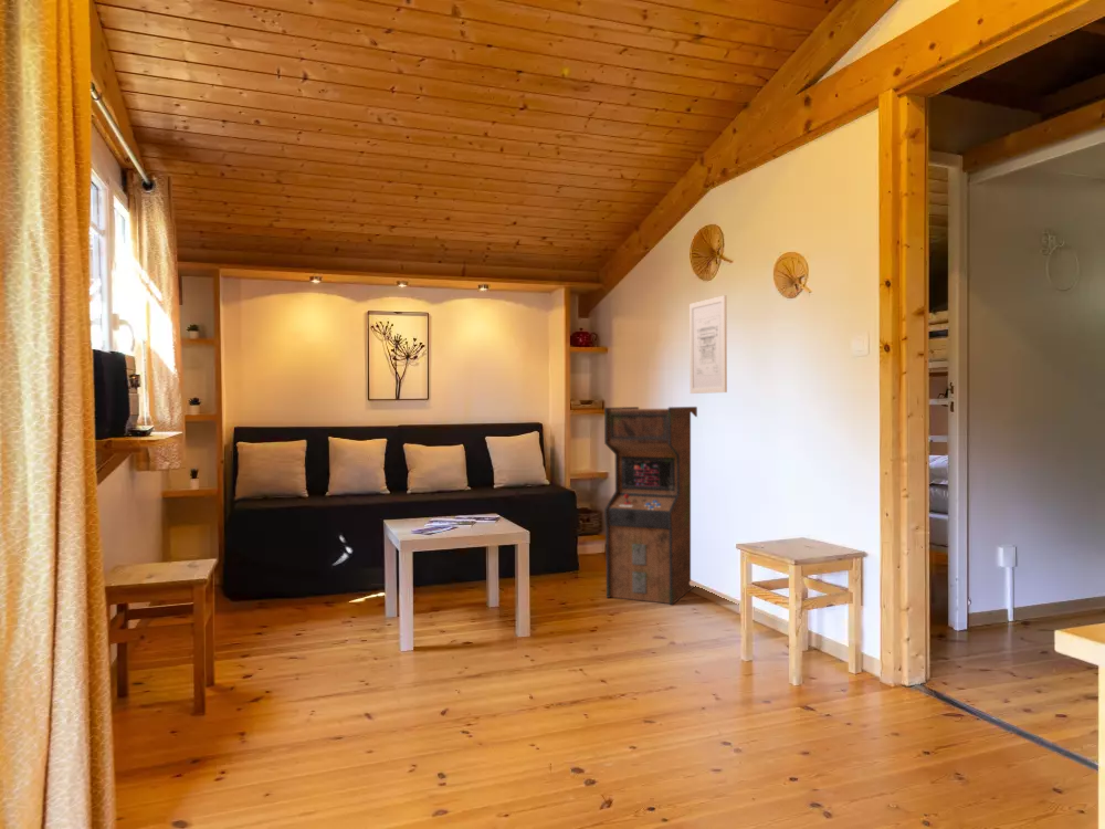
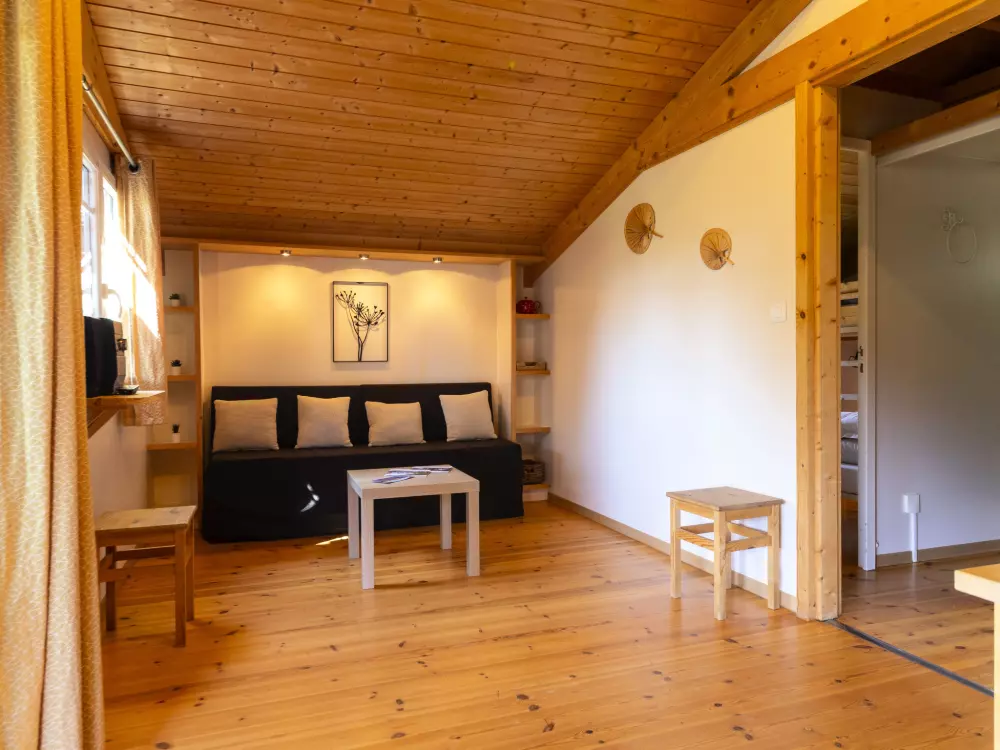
- wall art (707, 346)
- storage cabinet (652, 499)
